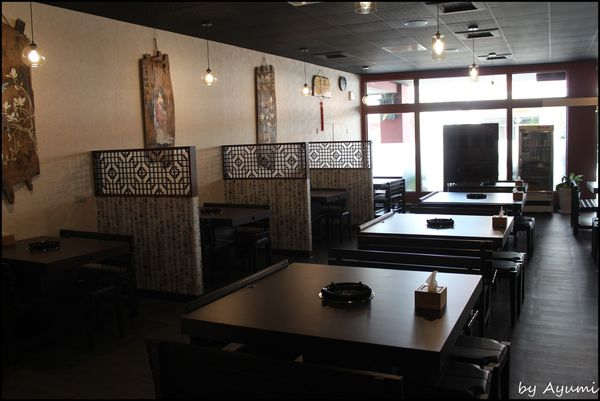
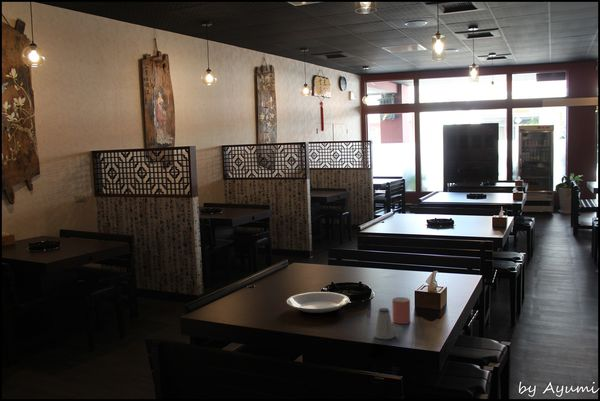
+ cup (400, 309)
+ saltshaker (384, 322)
+ plate (318, 304)
